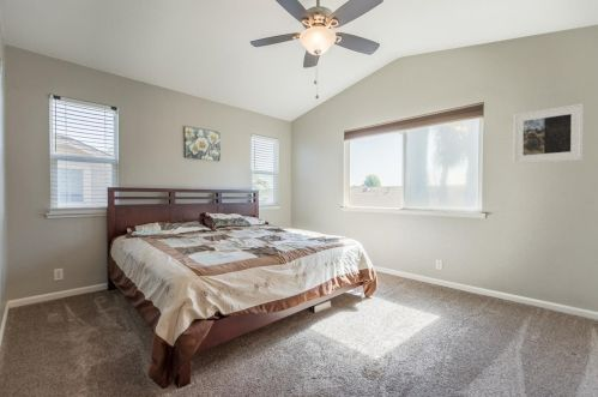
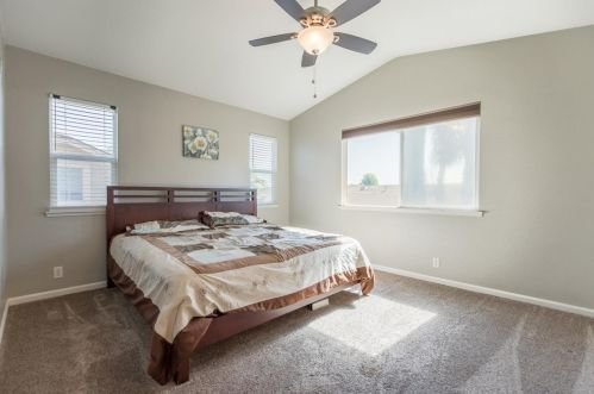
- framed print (545, 136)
